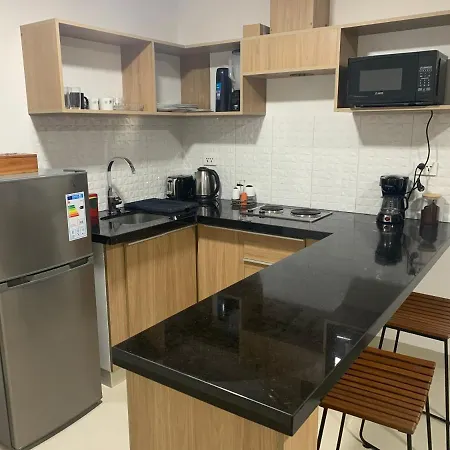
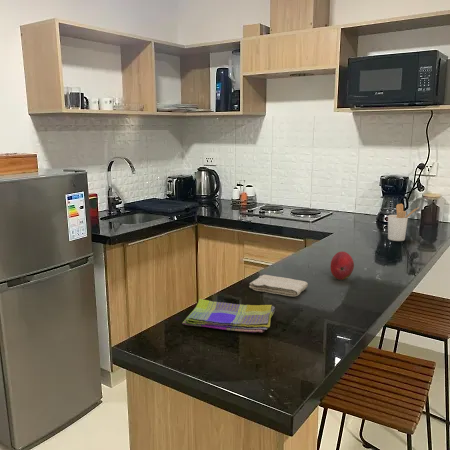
+ washcloth (278, 284)
+ utensil holder (402, 222)
+ dish towel (231, 314)
+ fruit (342, 265)
